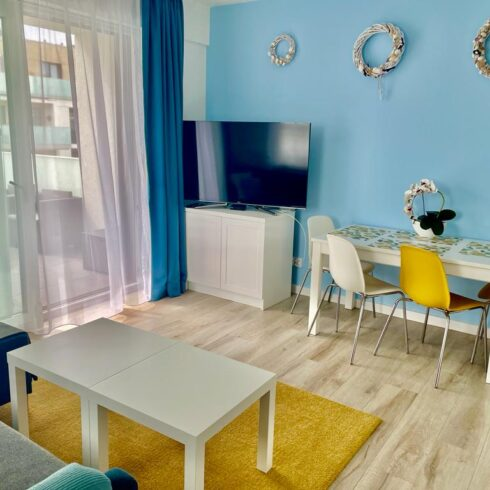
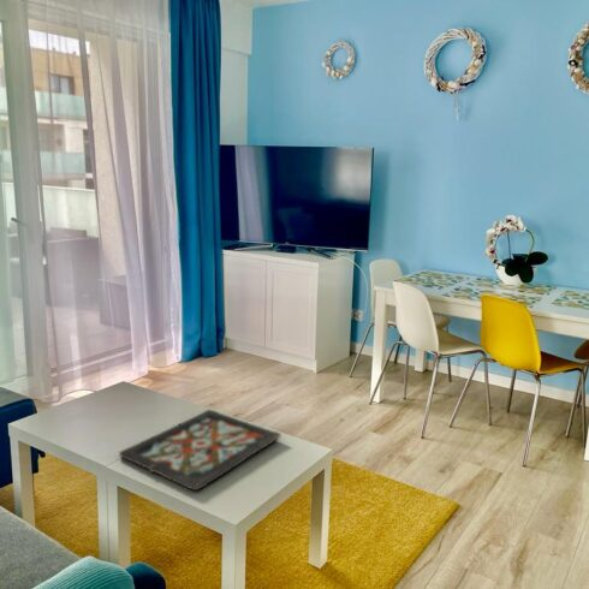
+ decorative tray (203, 445)
